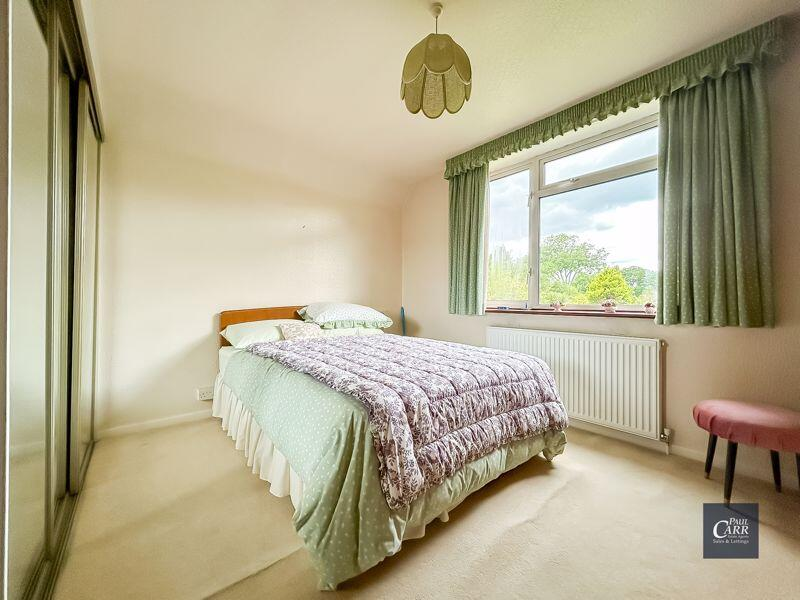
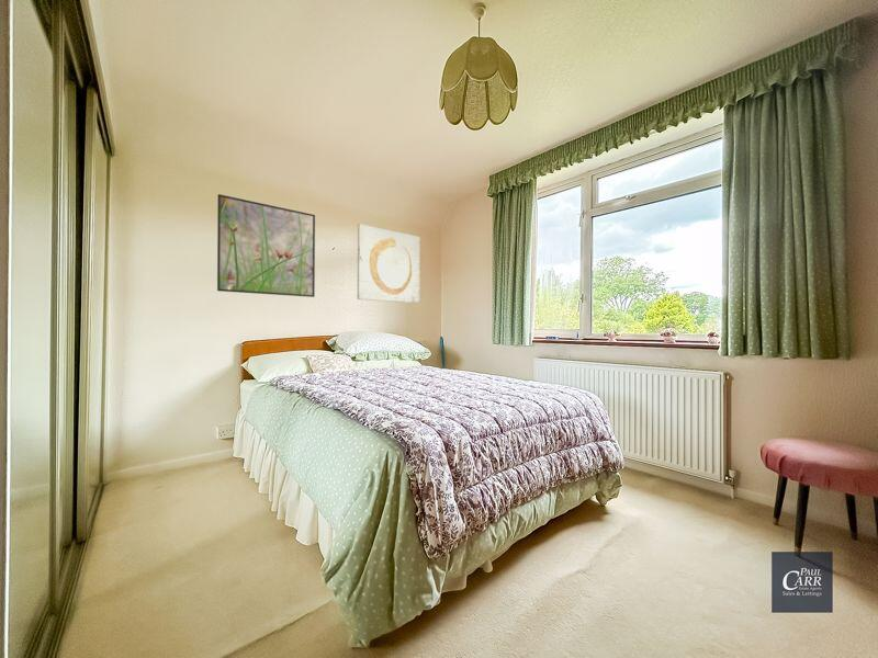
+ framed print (270, 249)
+ wall art (390, 265)
